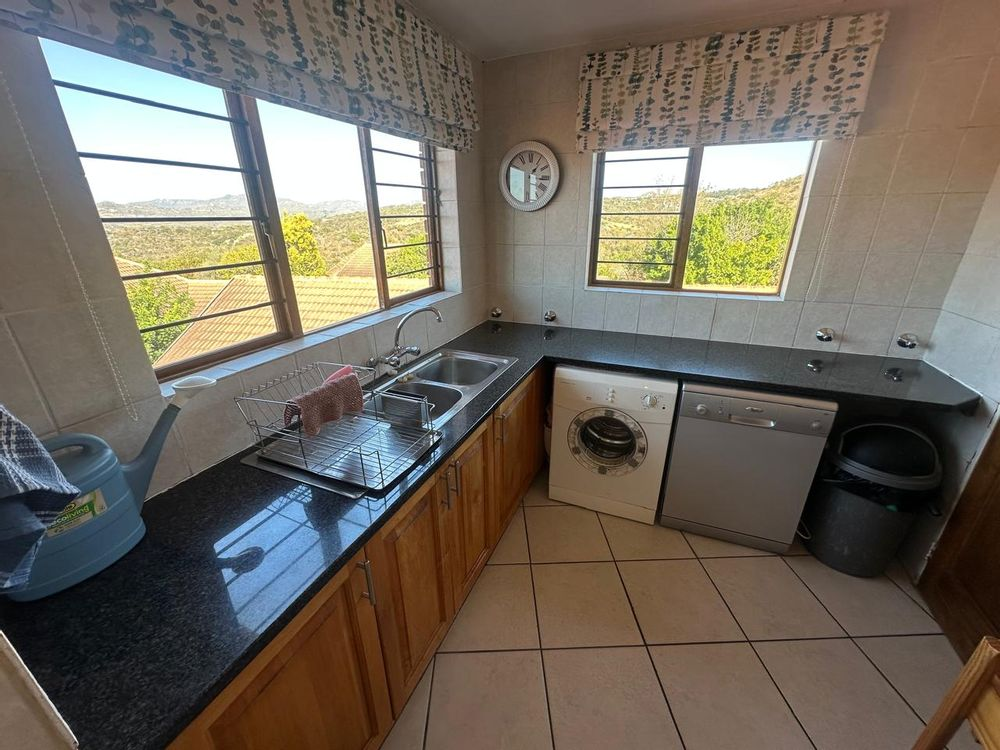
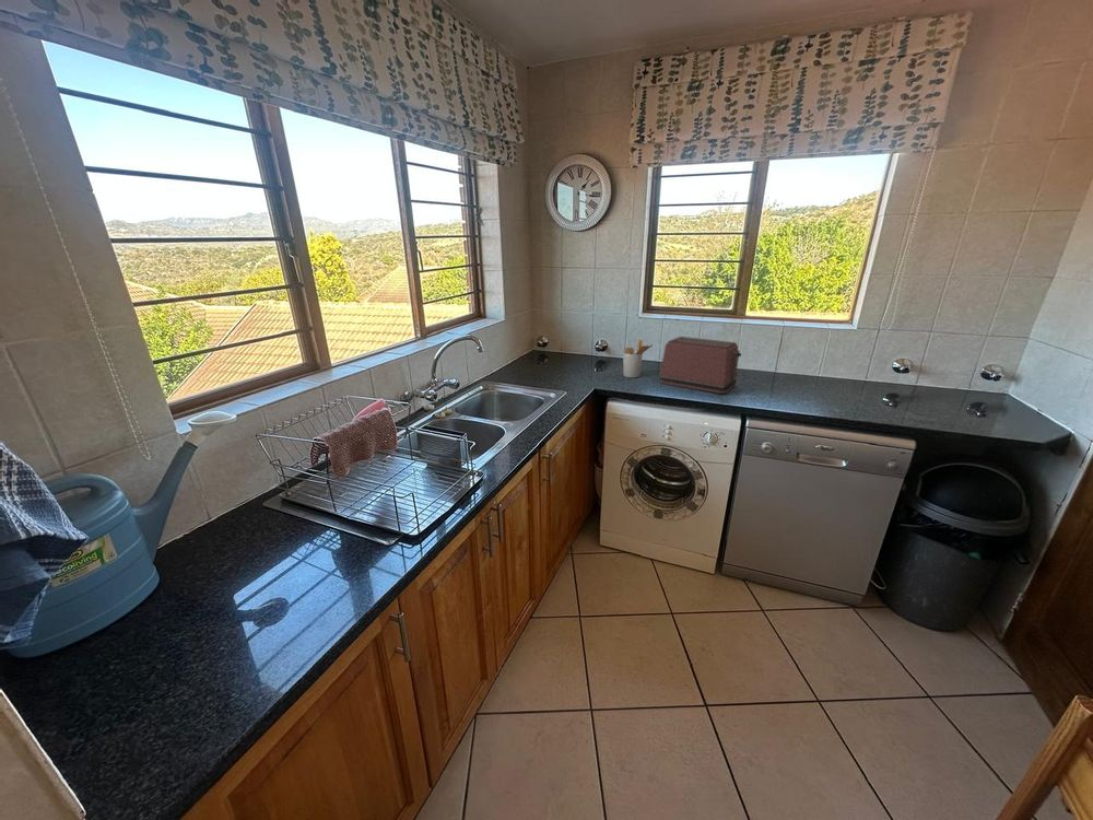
+ utensil holder (636, 359)
+ toaster (701, 363)
